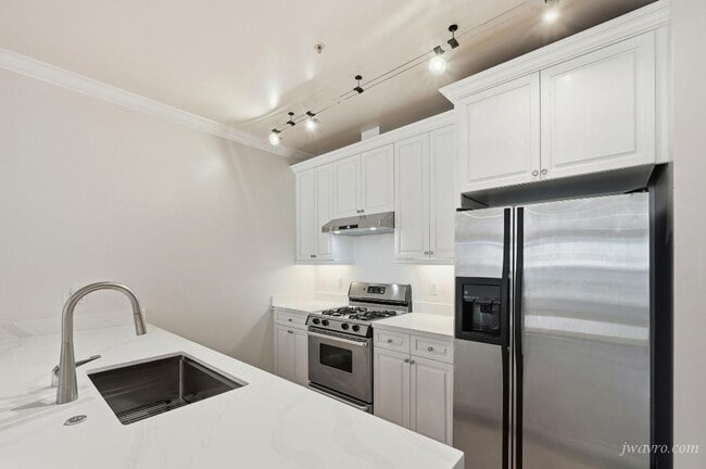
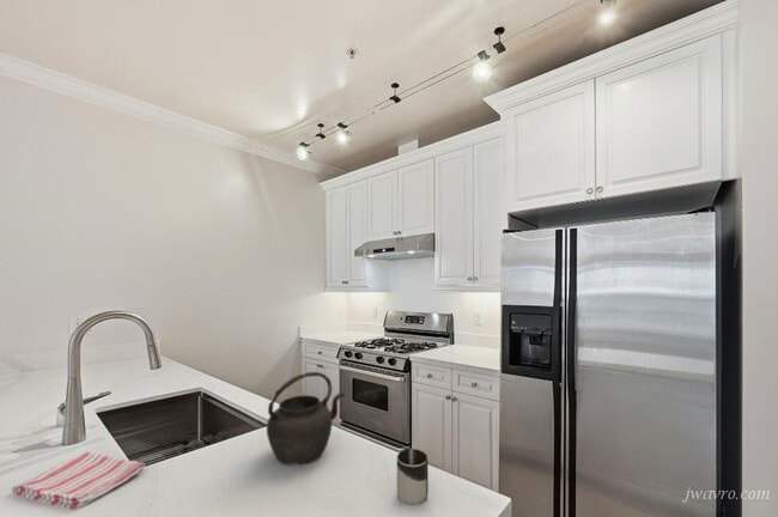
+ dish towel (81, 475)
+ cup (413, 473)
+ kettle (309, 410)
